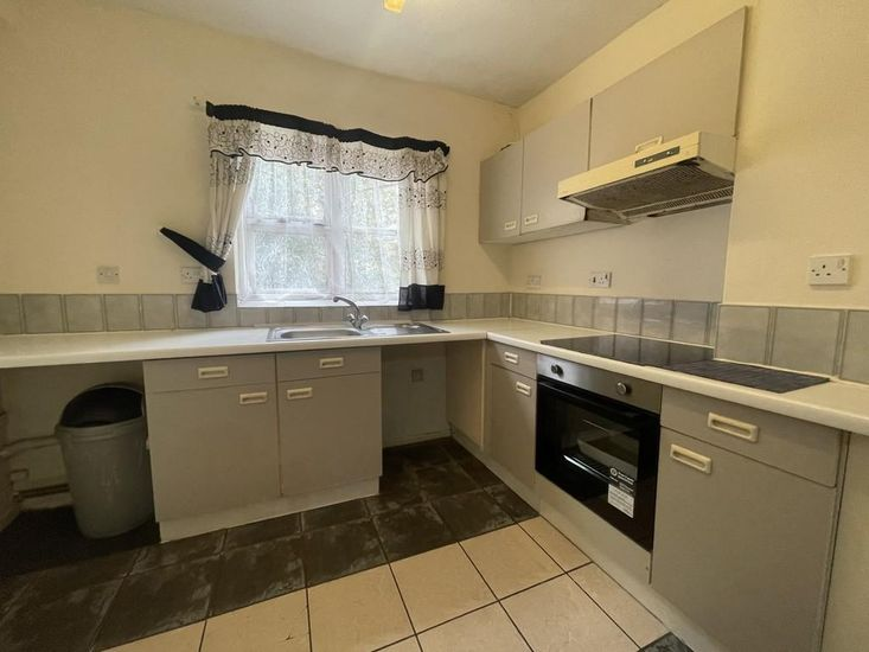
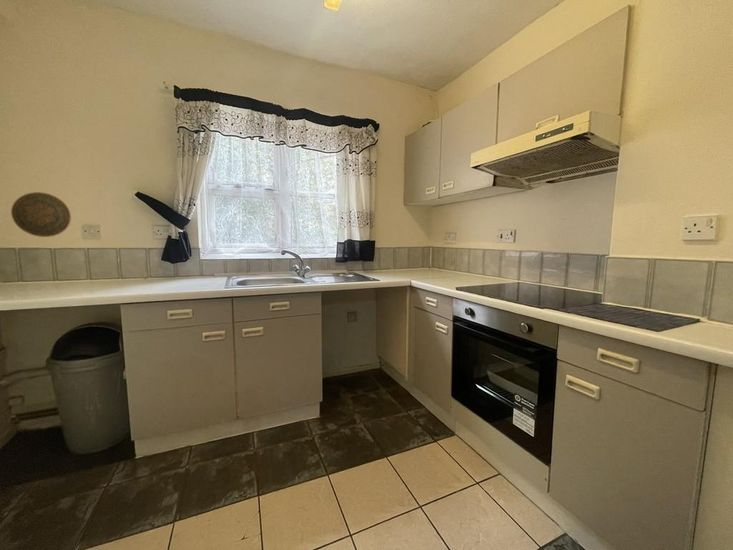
+ decorative plate (41, 214)
